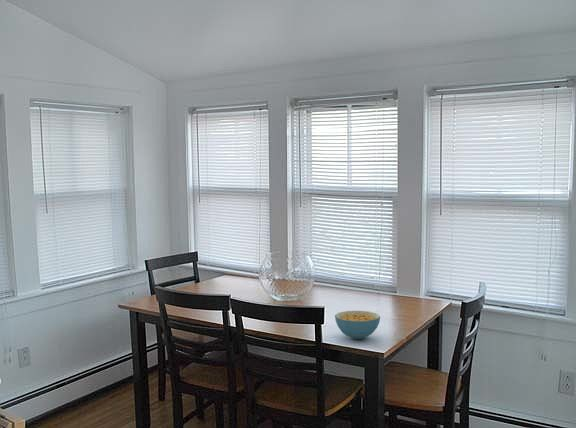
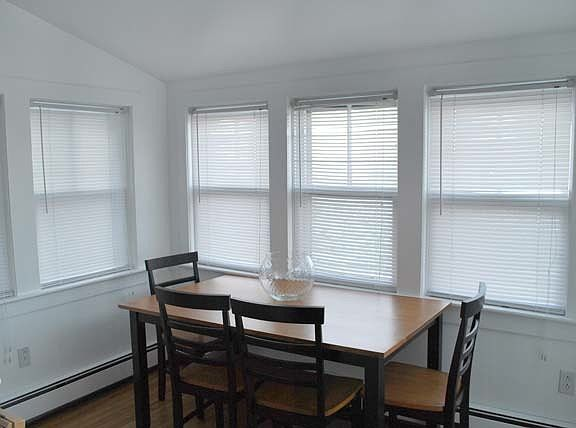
- cereal bowl (357, 326)
